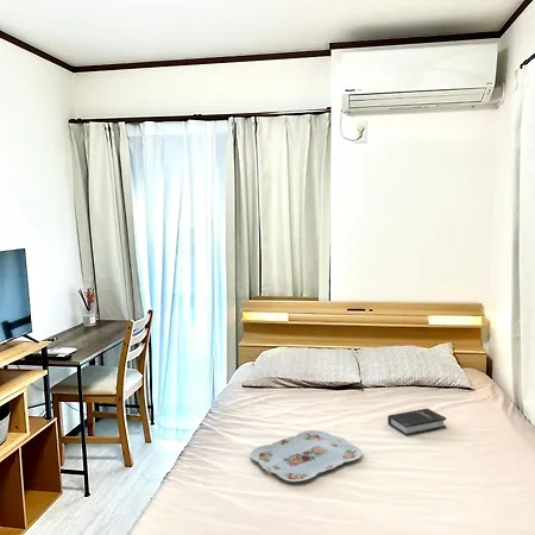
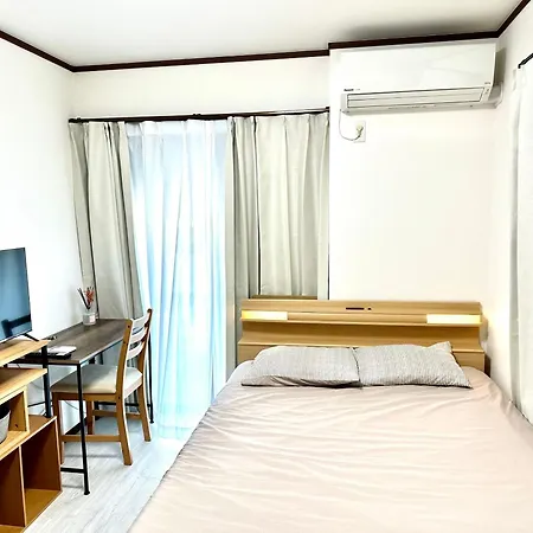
- serving tray (306, 454)
- hardback book (416, 421)
